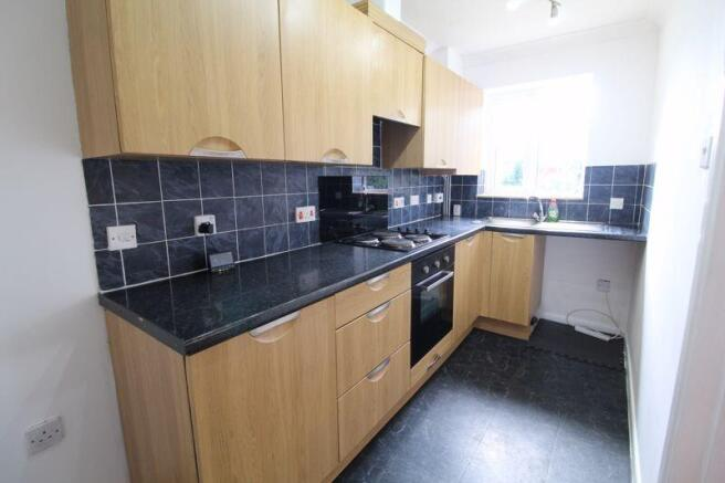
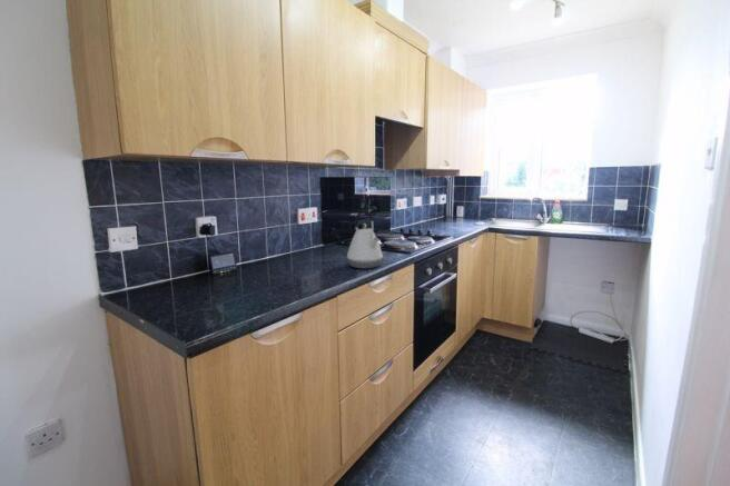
+ kettle (365, 238)
